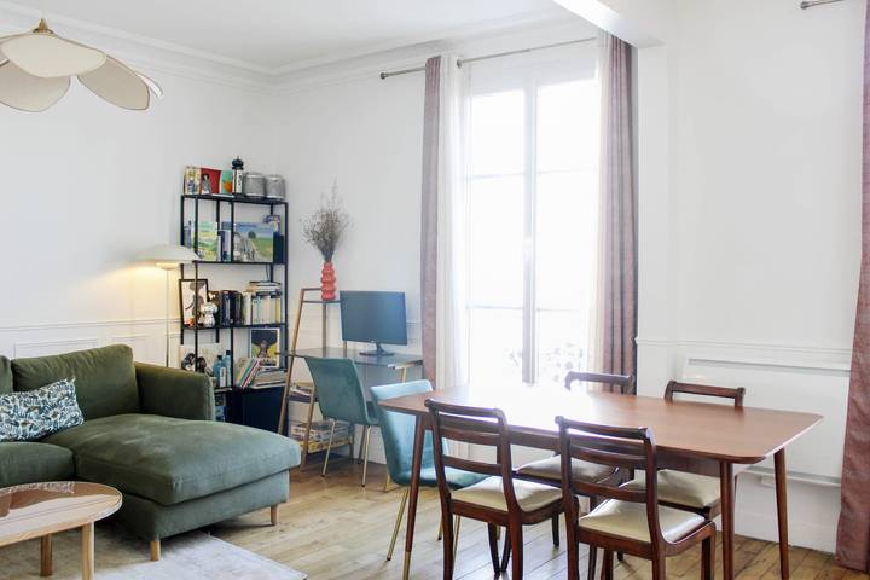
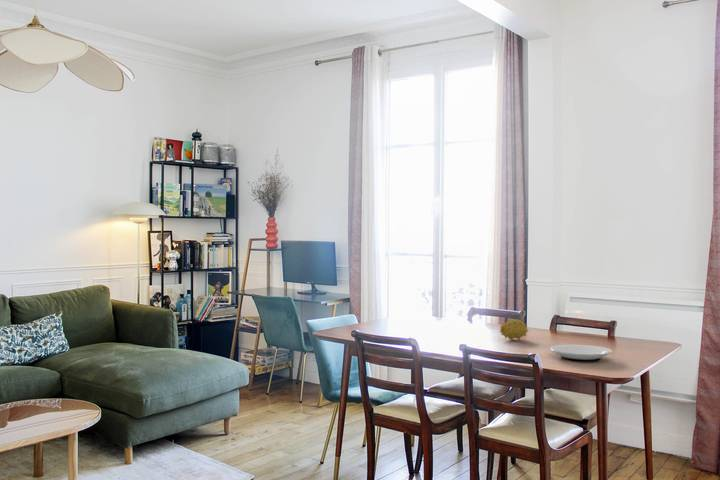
+ plate (580, 353)
+ fruit (513, 328)
